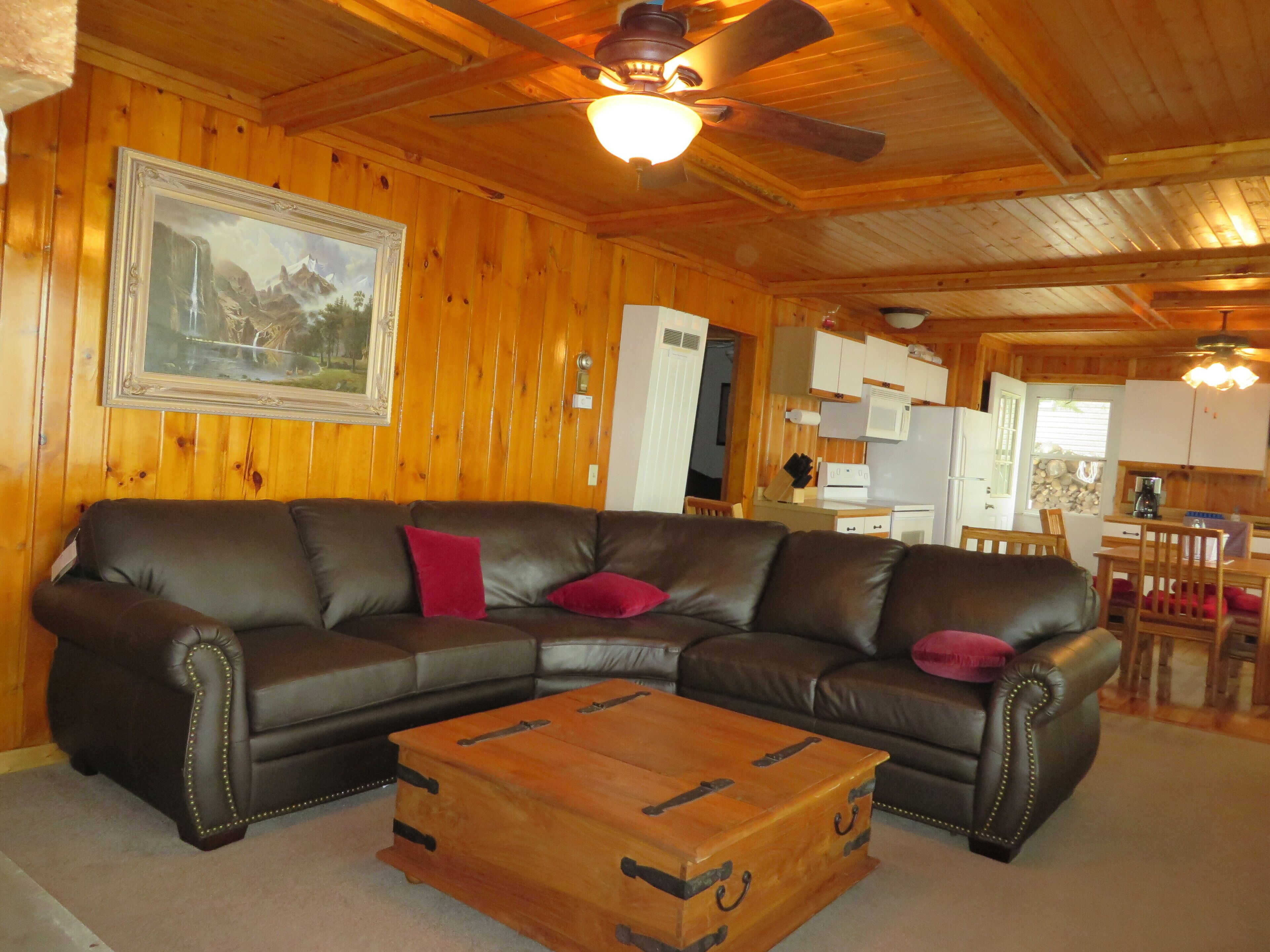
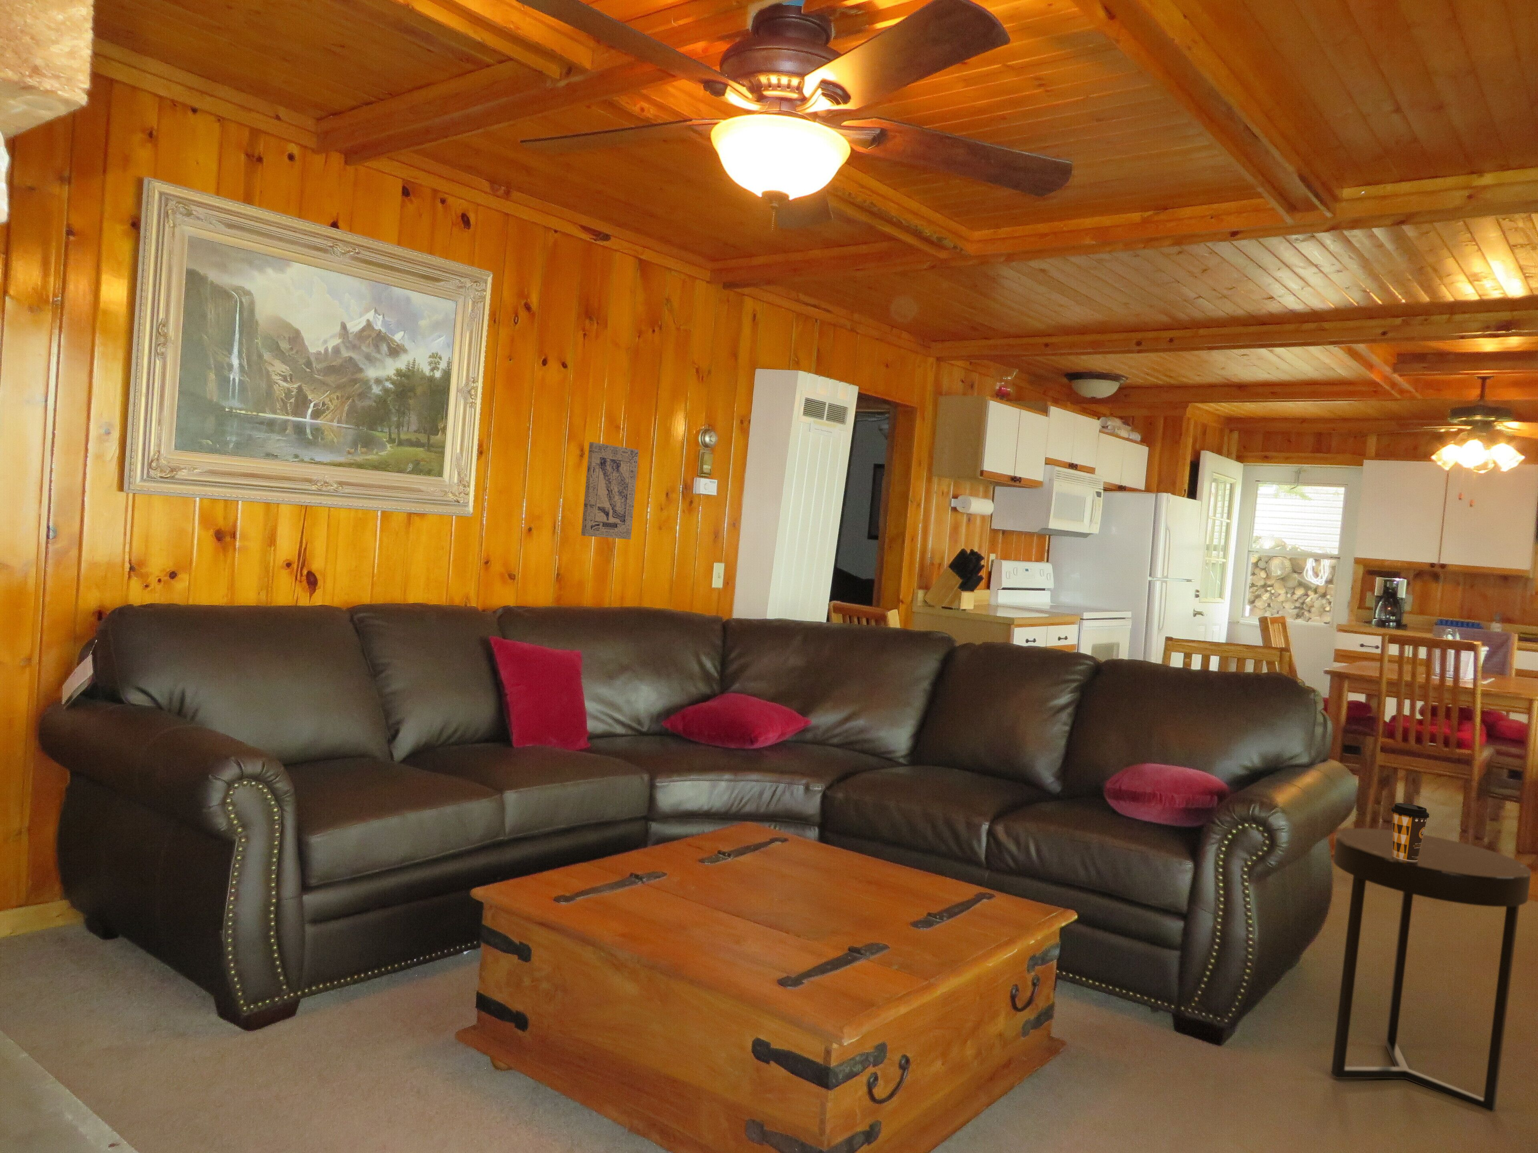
+ wall art (610, 492)
+ side table (1405, 964)
+ coffee cup (1408, 831)
